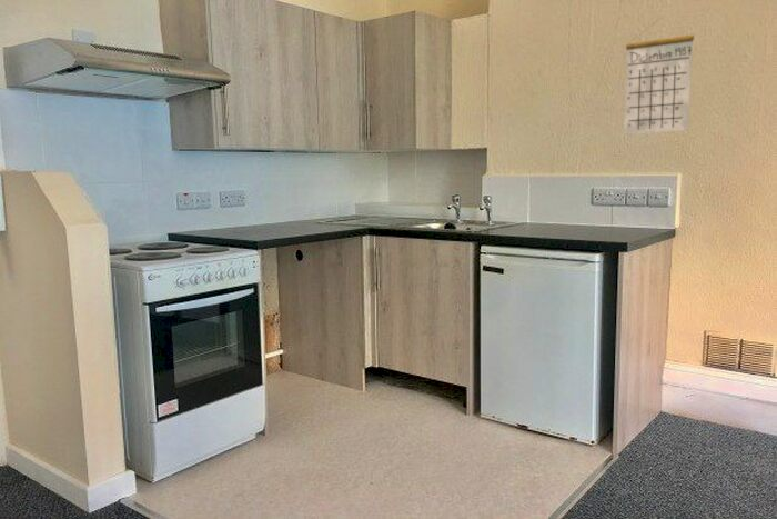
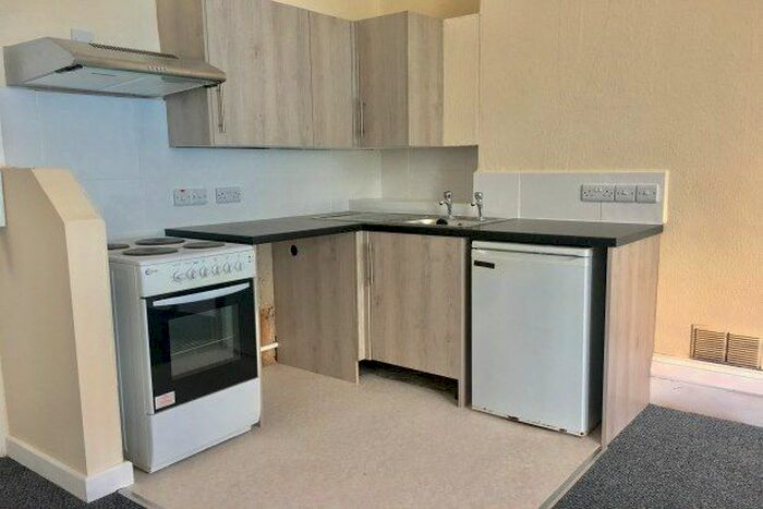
- calendar (657, 74)
